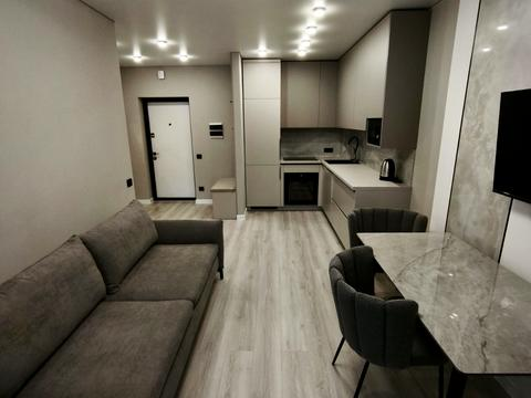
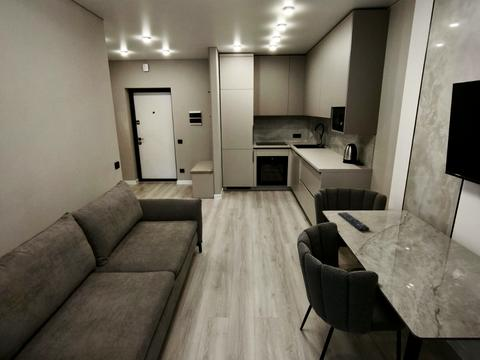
+ remote control (352, 220)
